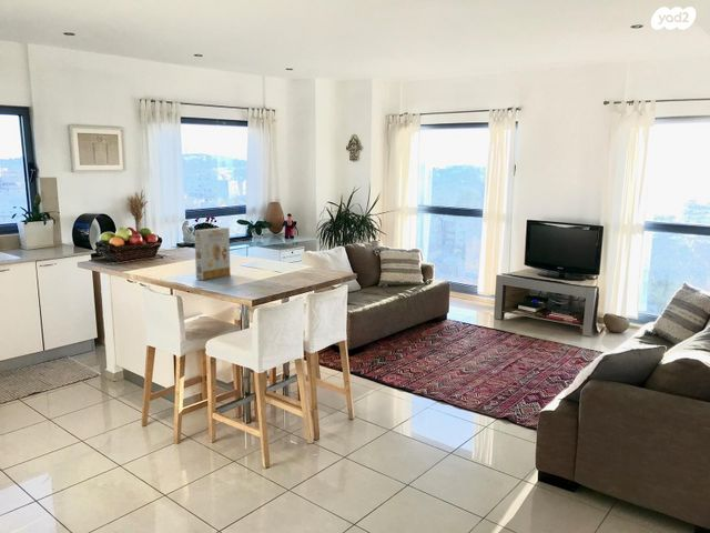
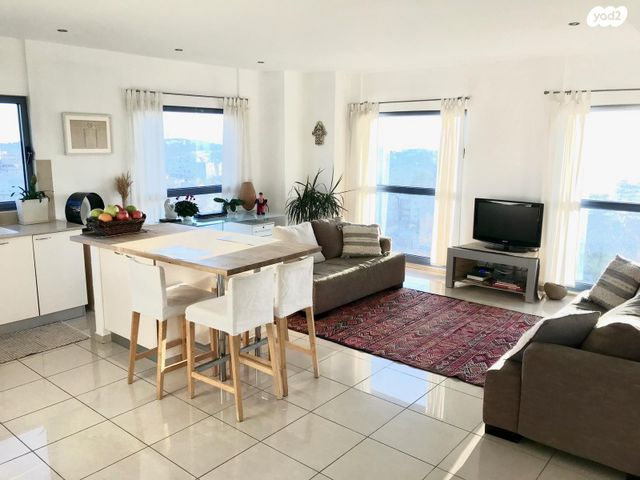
- cereal box (212, 252)
